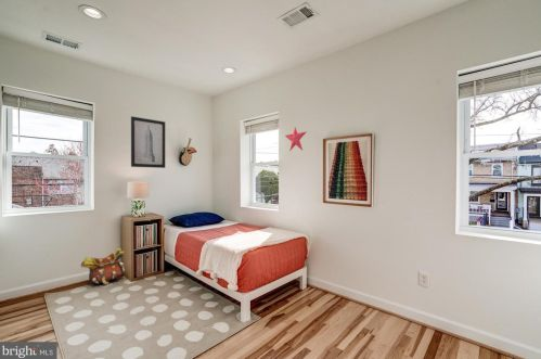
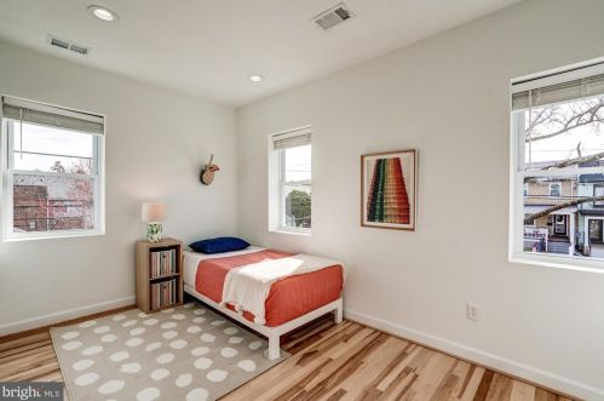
- wall art (149, 143)
- decorative star (295, 139)
- backpack (104, 267)
